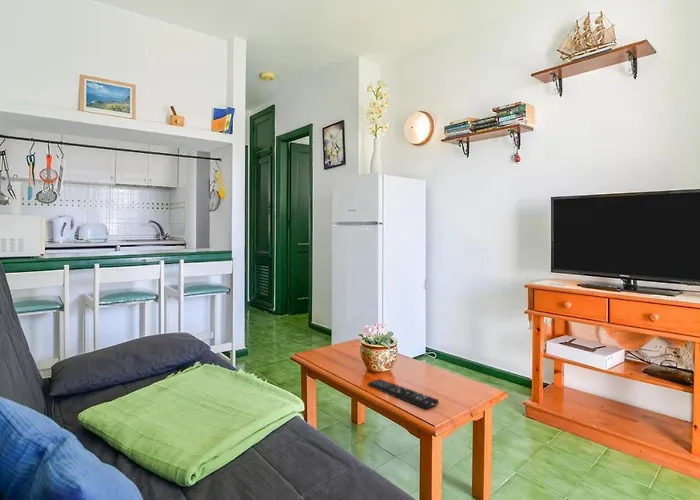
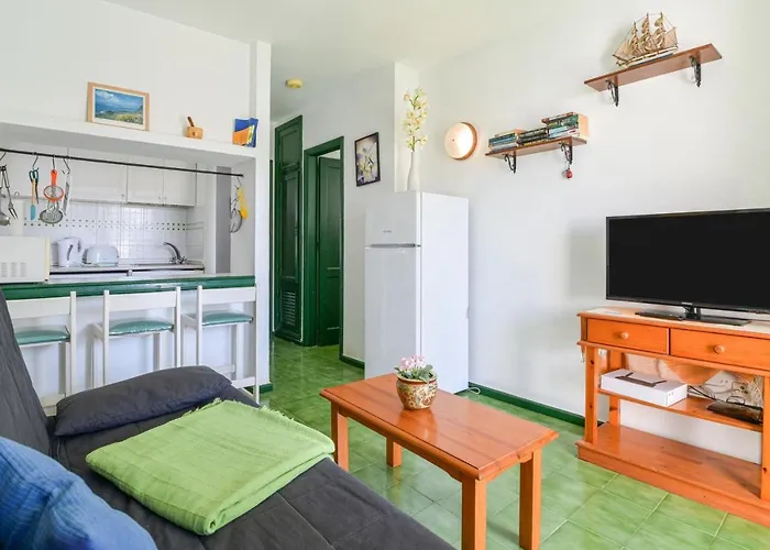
- remote control (401, 392)
